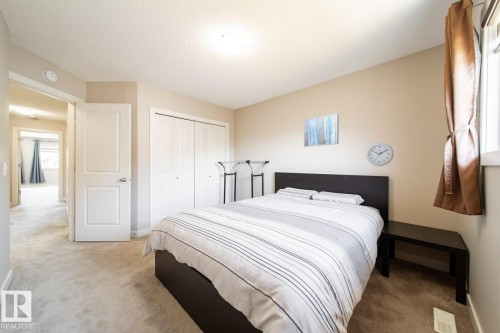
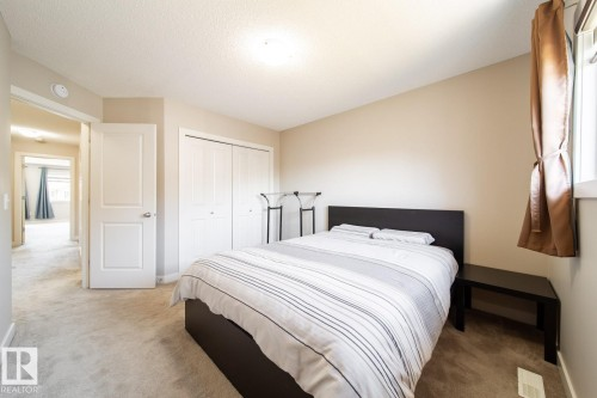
- wall clock (379, 154)
- wall art (320, 131)
